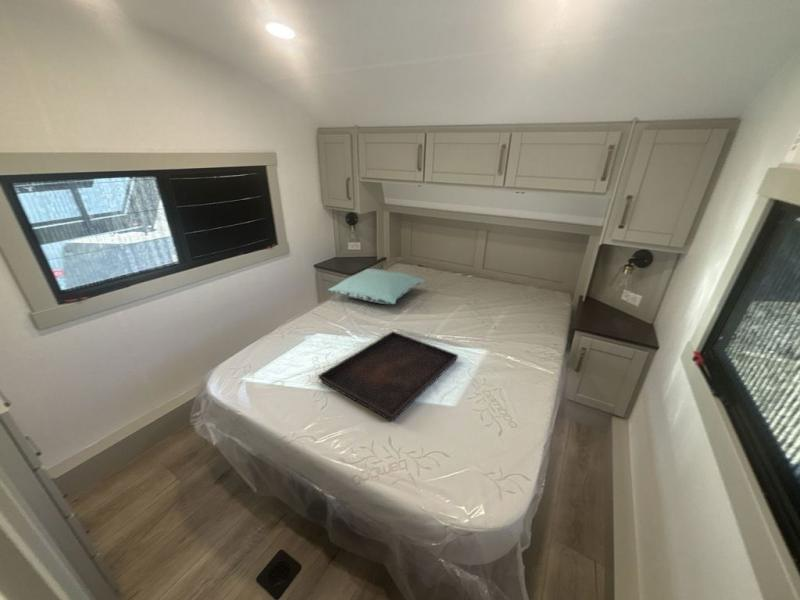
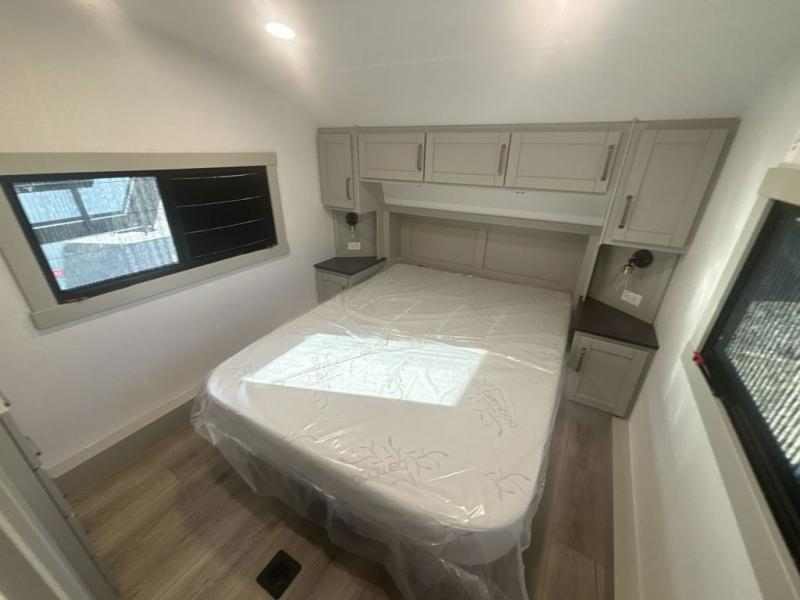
- pillow (378, 285)
- serving tray (392, 367)
